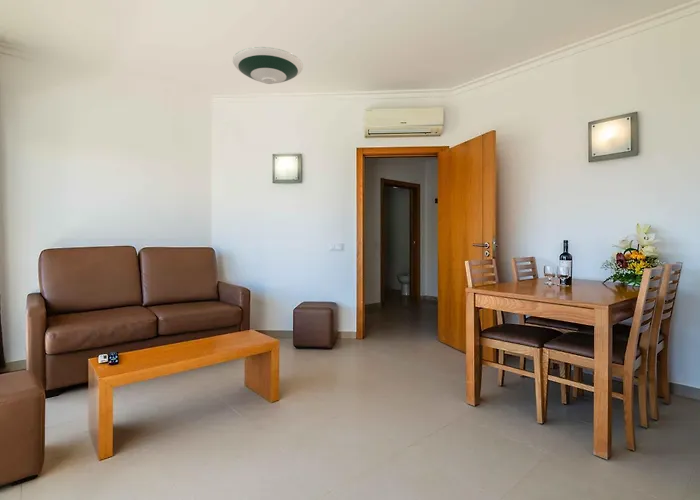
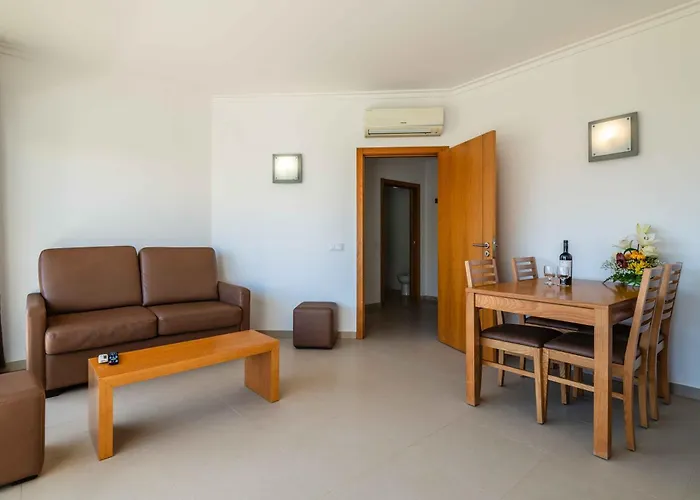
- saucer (268, 73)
